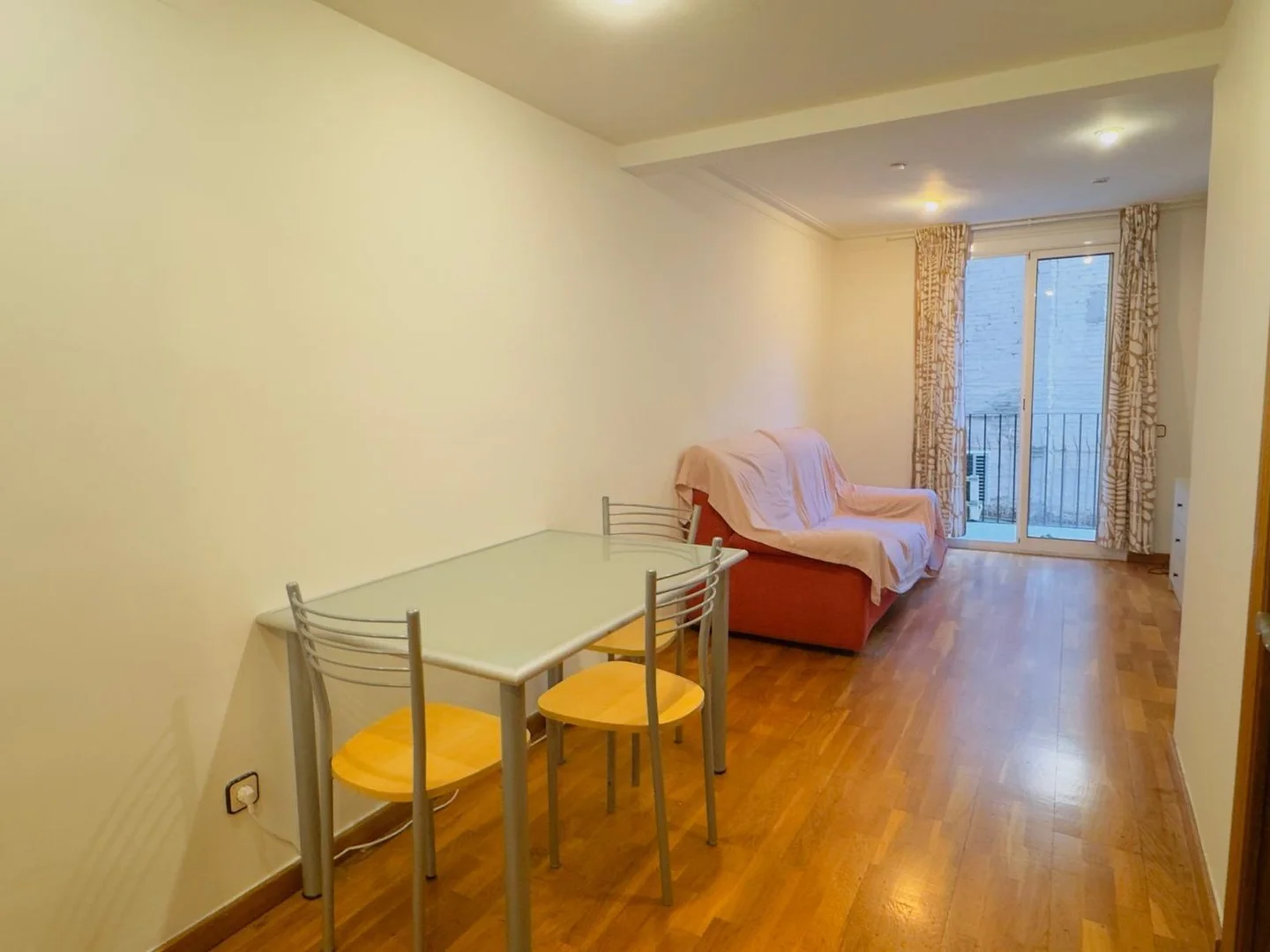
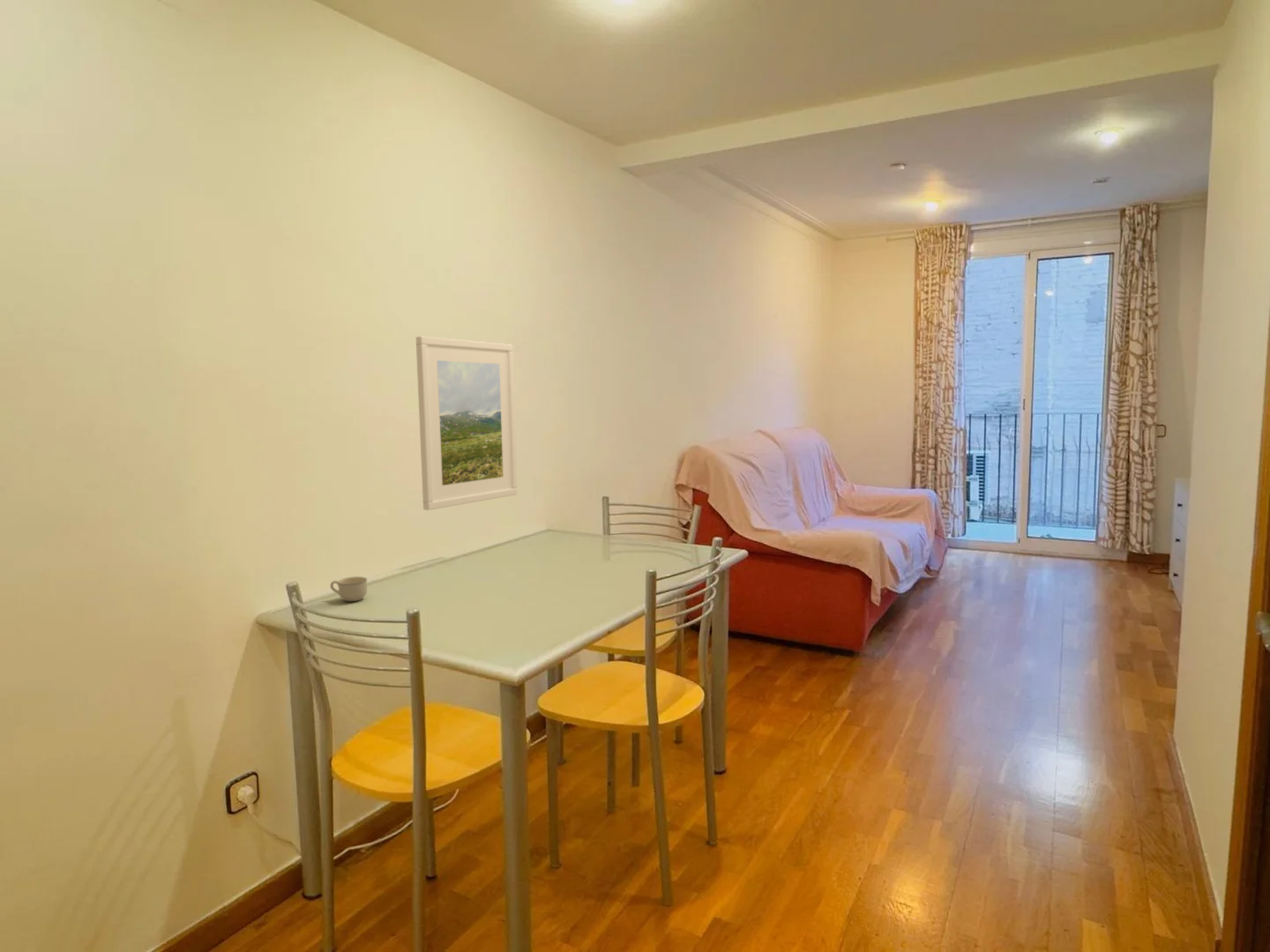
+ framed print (470, 421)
+ cup (348, 589)
